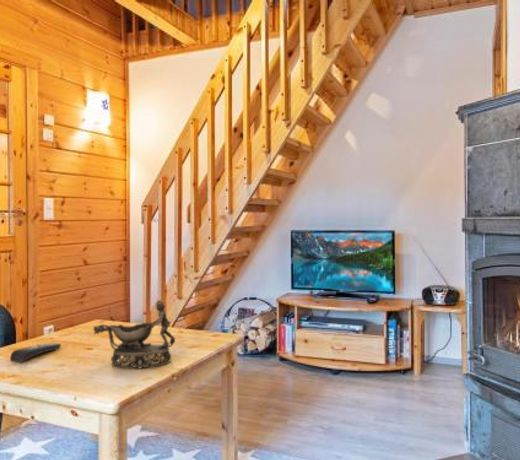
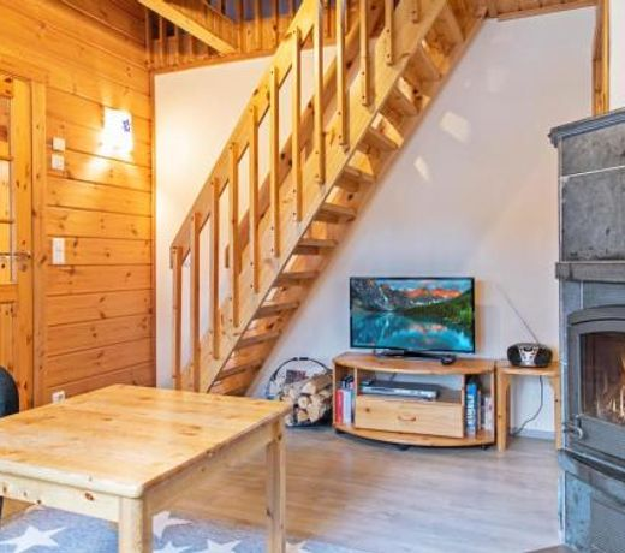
- remote control (36, 350)
- decorative bowl (135, 332)
